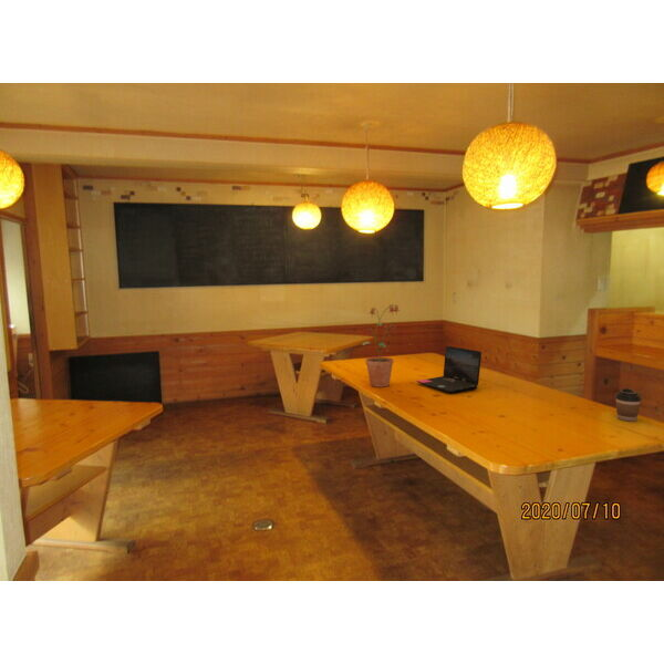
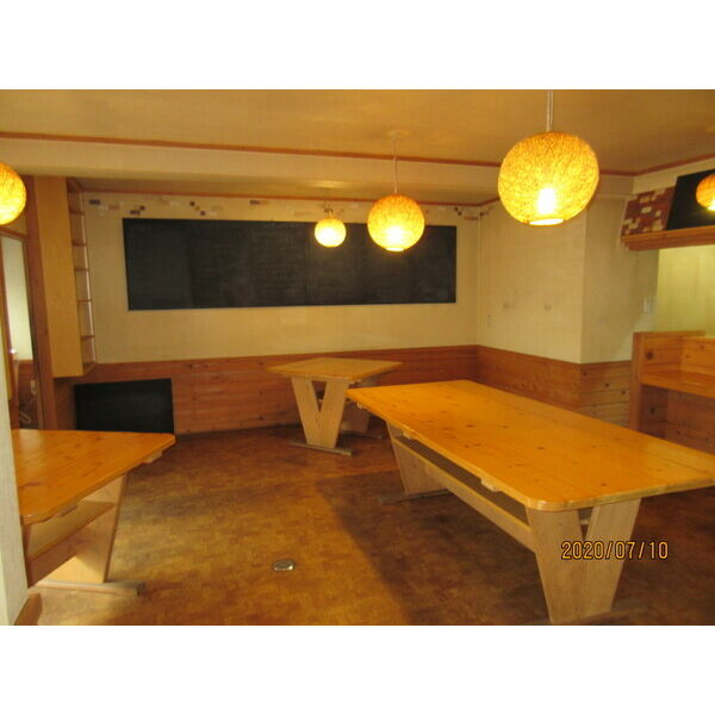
- potted plant (380, 344)
- coffee cup (627, 404)
- laptop (447, 367)
